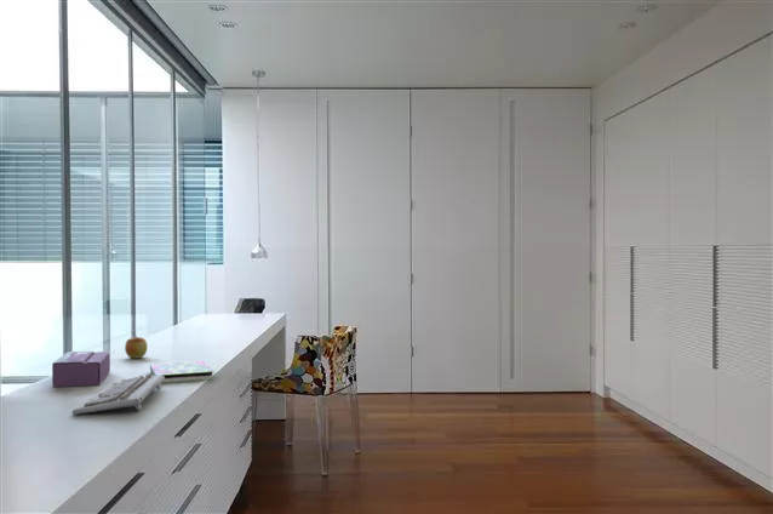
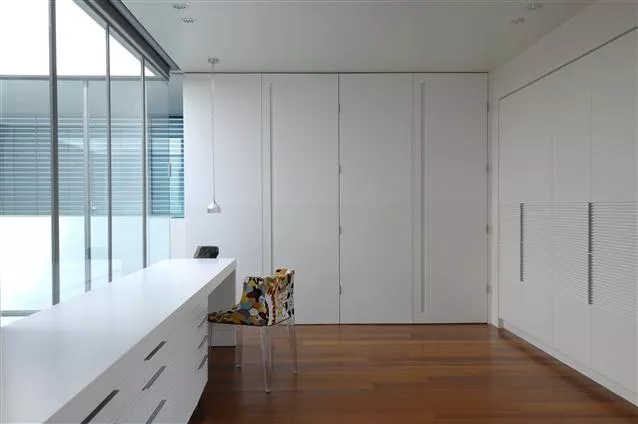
- apple (136, 345)
- tissue box (82, 367)
- keyboard (122, 392)
- book (181, 371)
